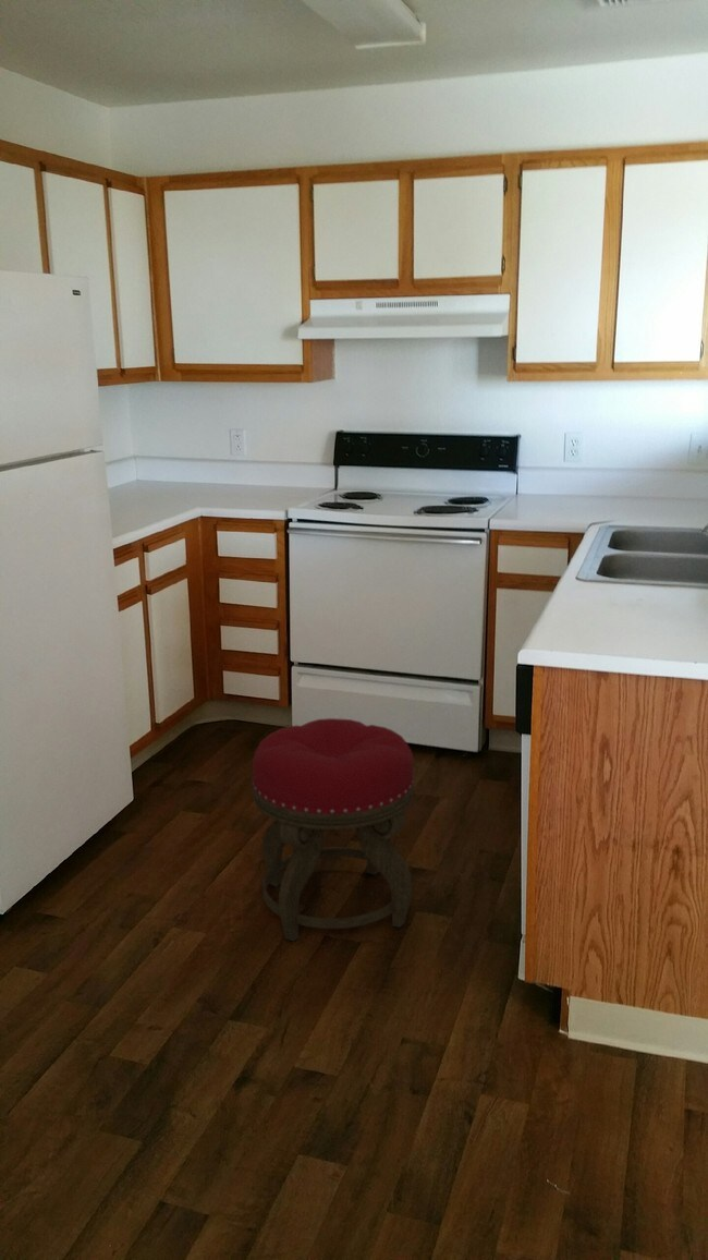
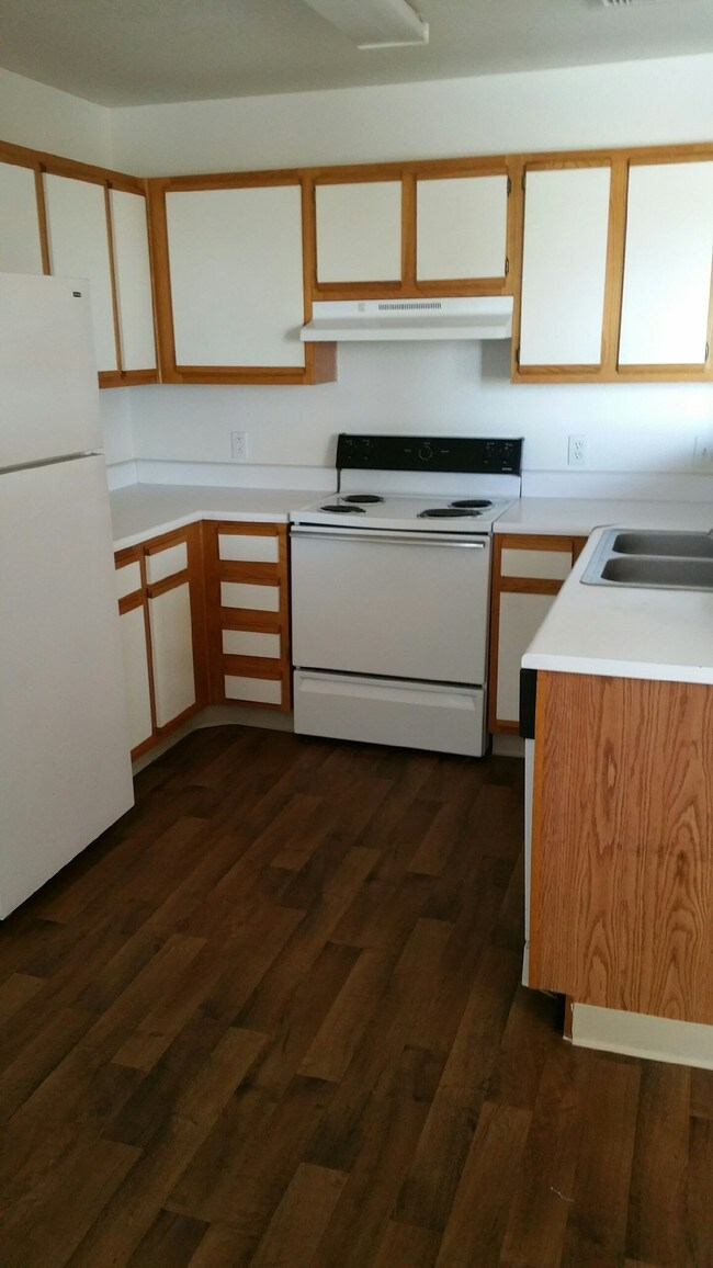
- stool (333, 823)
